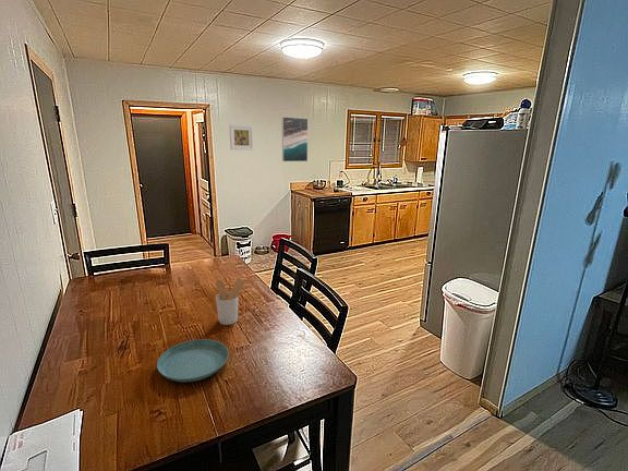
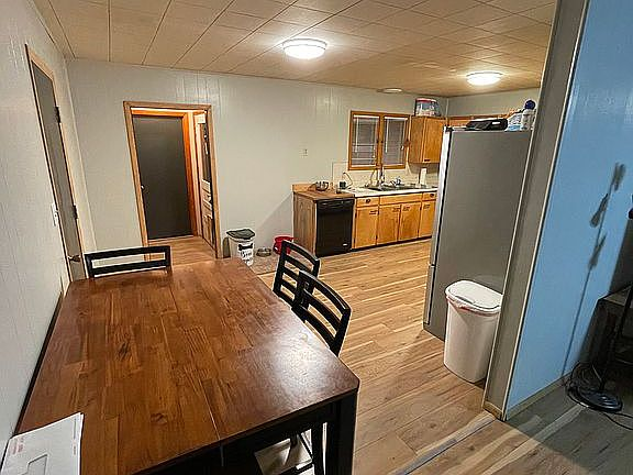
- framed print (241, 137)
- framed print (294, 140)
- saucer (194, 361)
- utensil holder (231, 300)
